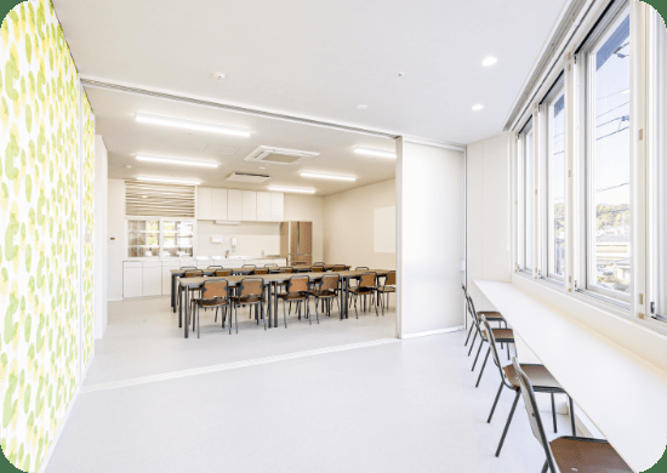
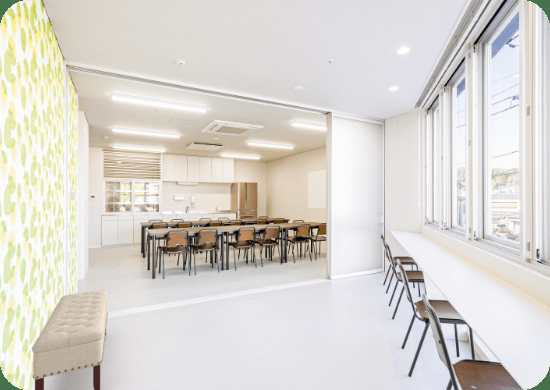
+ bench (78, 337)
